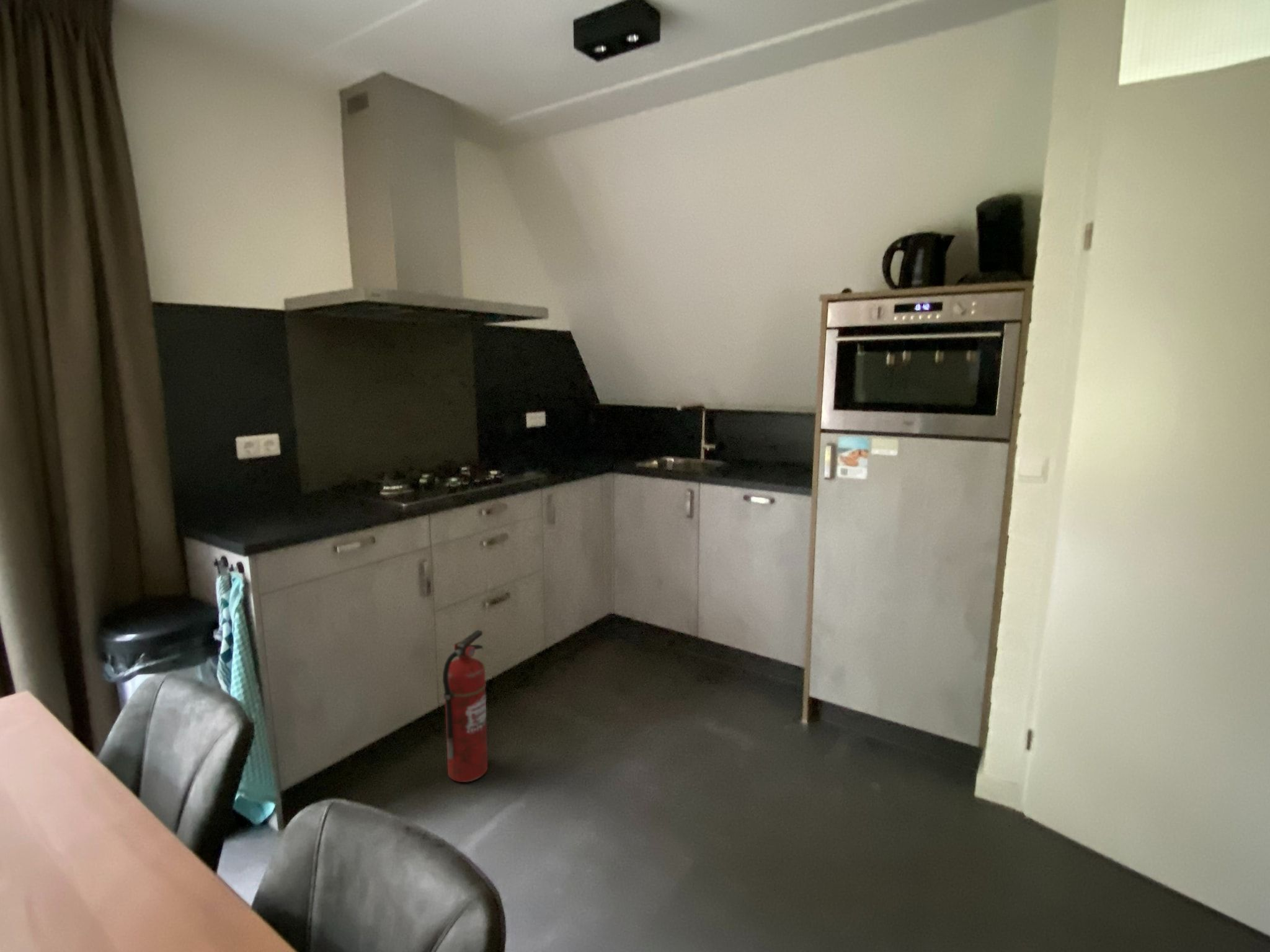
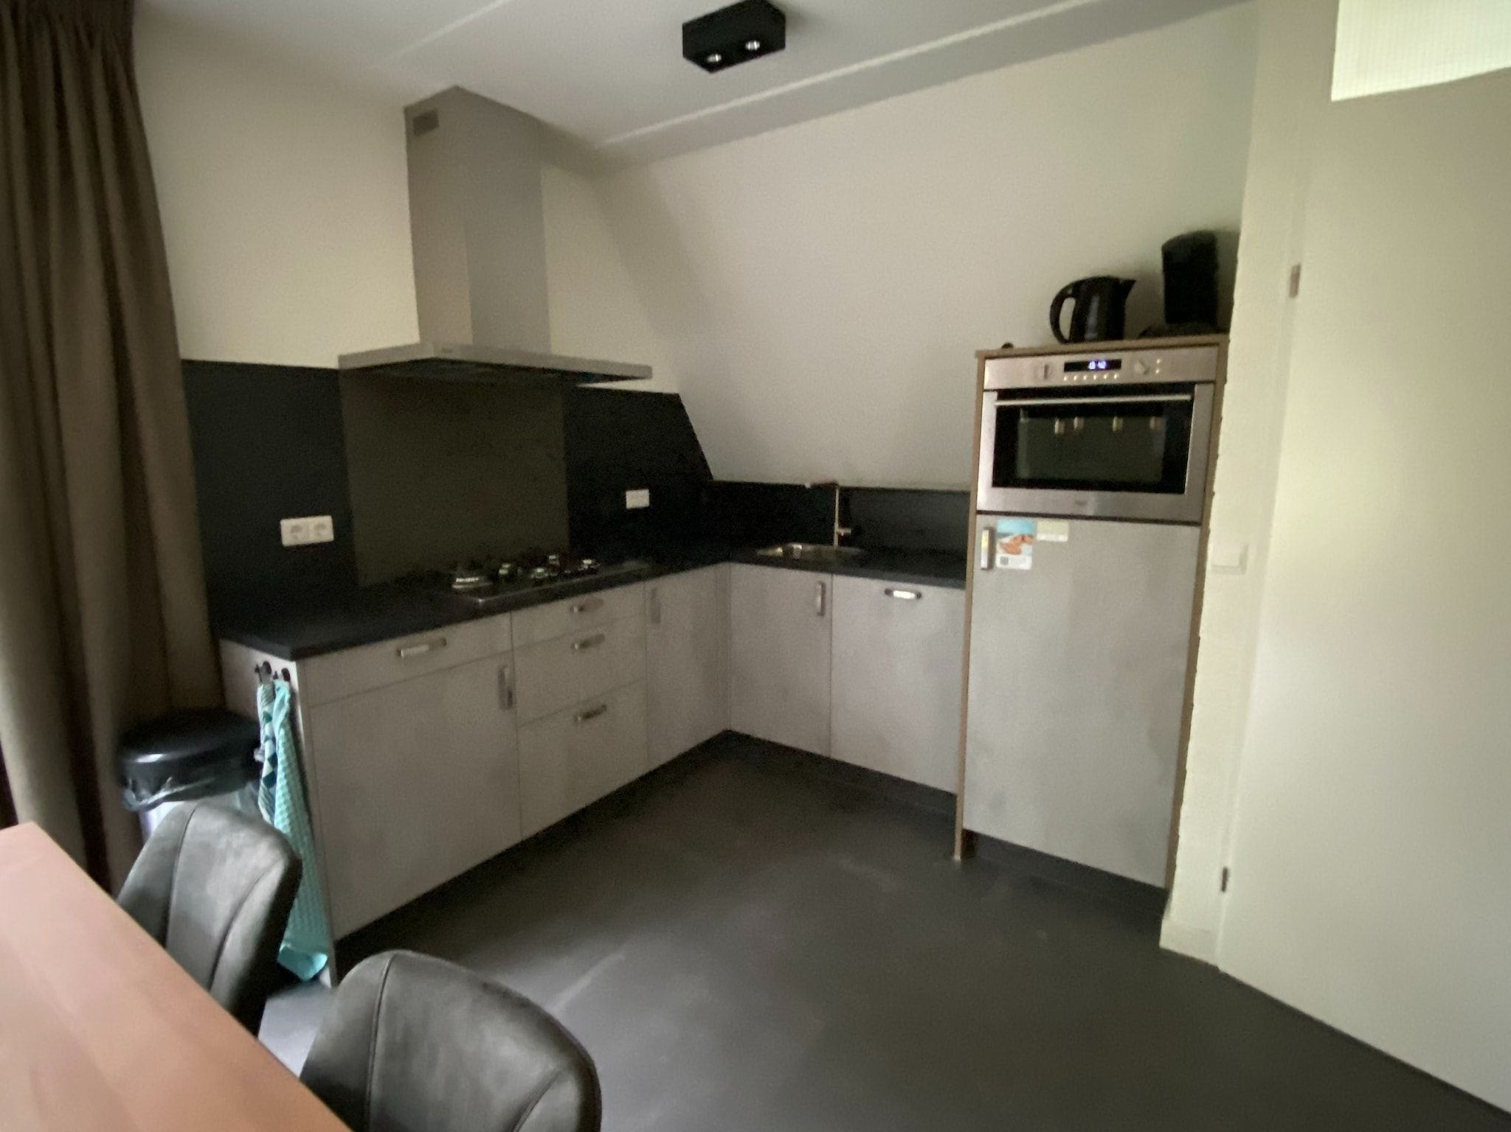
- fire extinguisher (465, 706)
